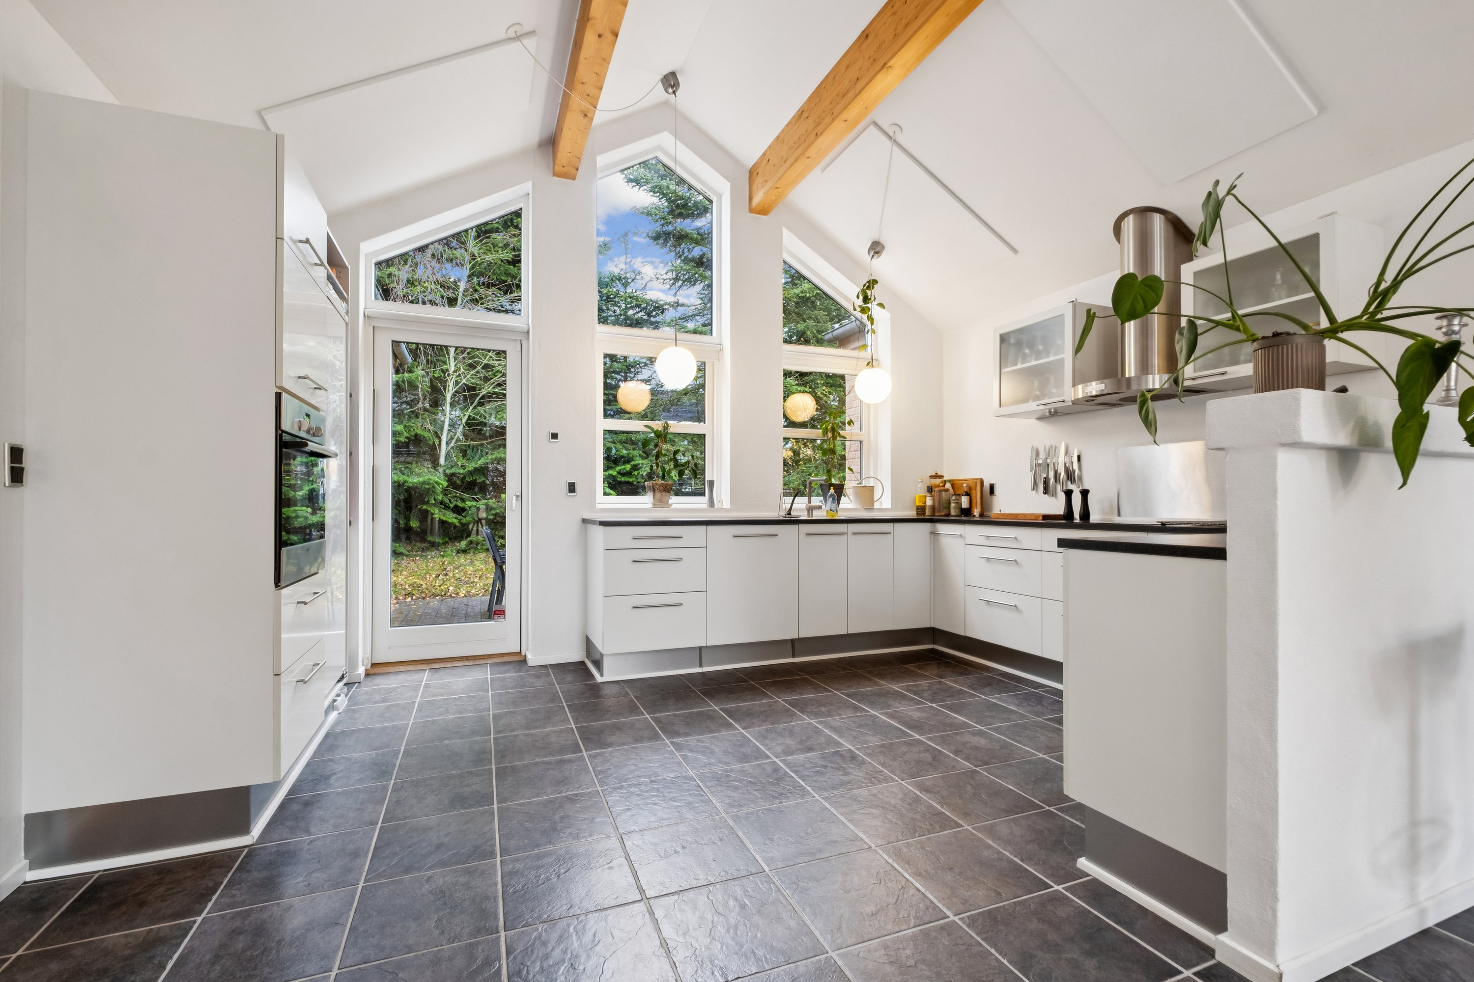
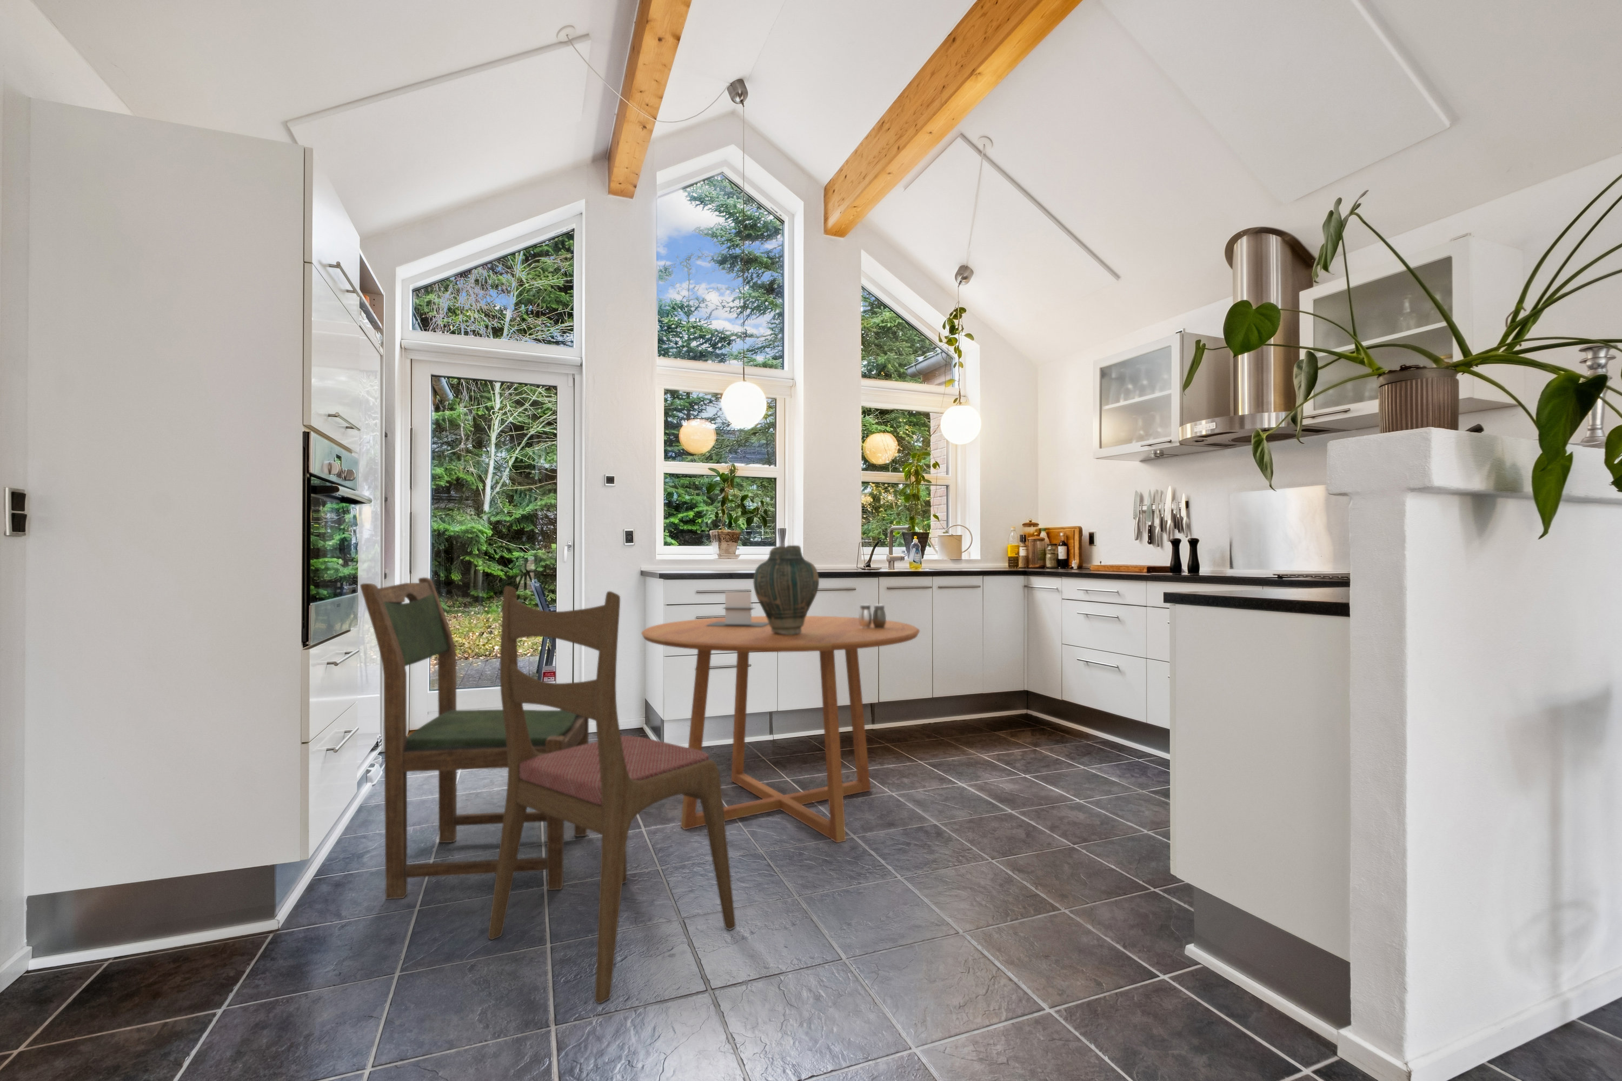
+ dining chair (613, 759)
+ salt and pepper shaker (871, 615)
+ dining chair (486, 721)
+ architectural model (739, 608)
+ dining table (746, 712)
+ vase (786, 589)
